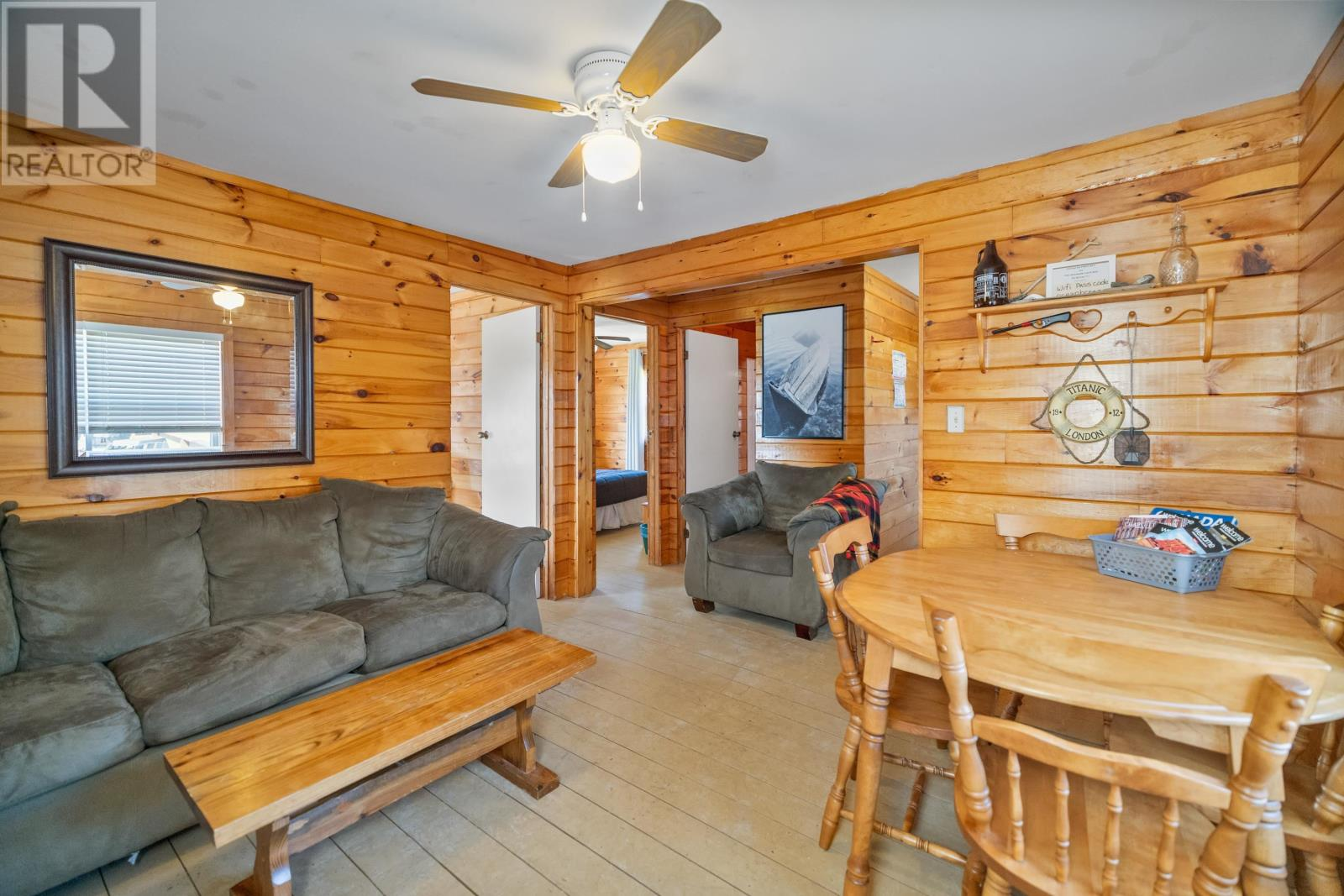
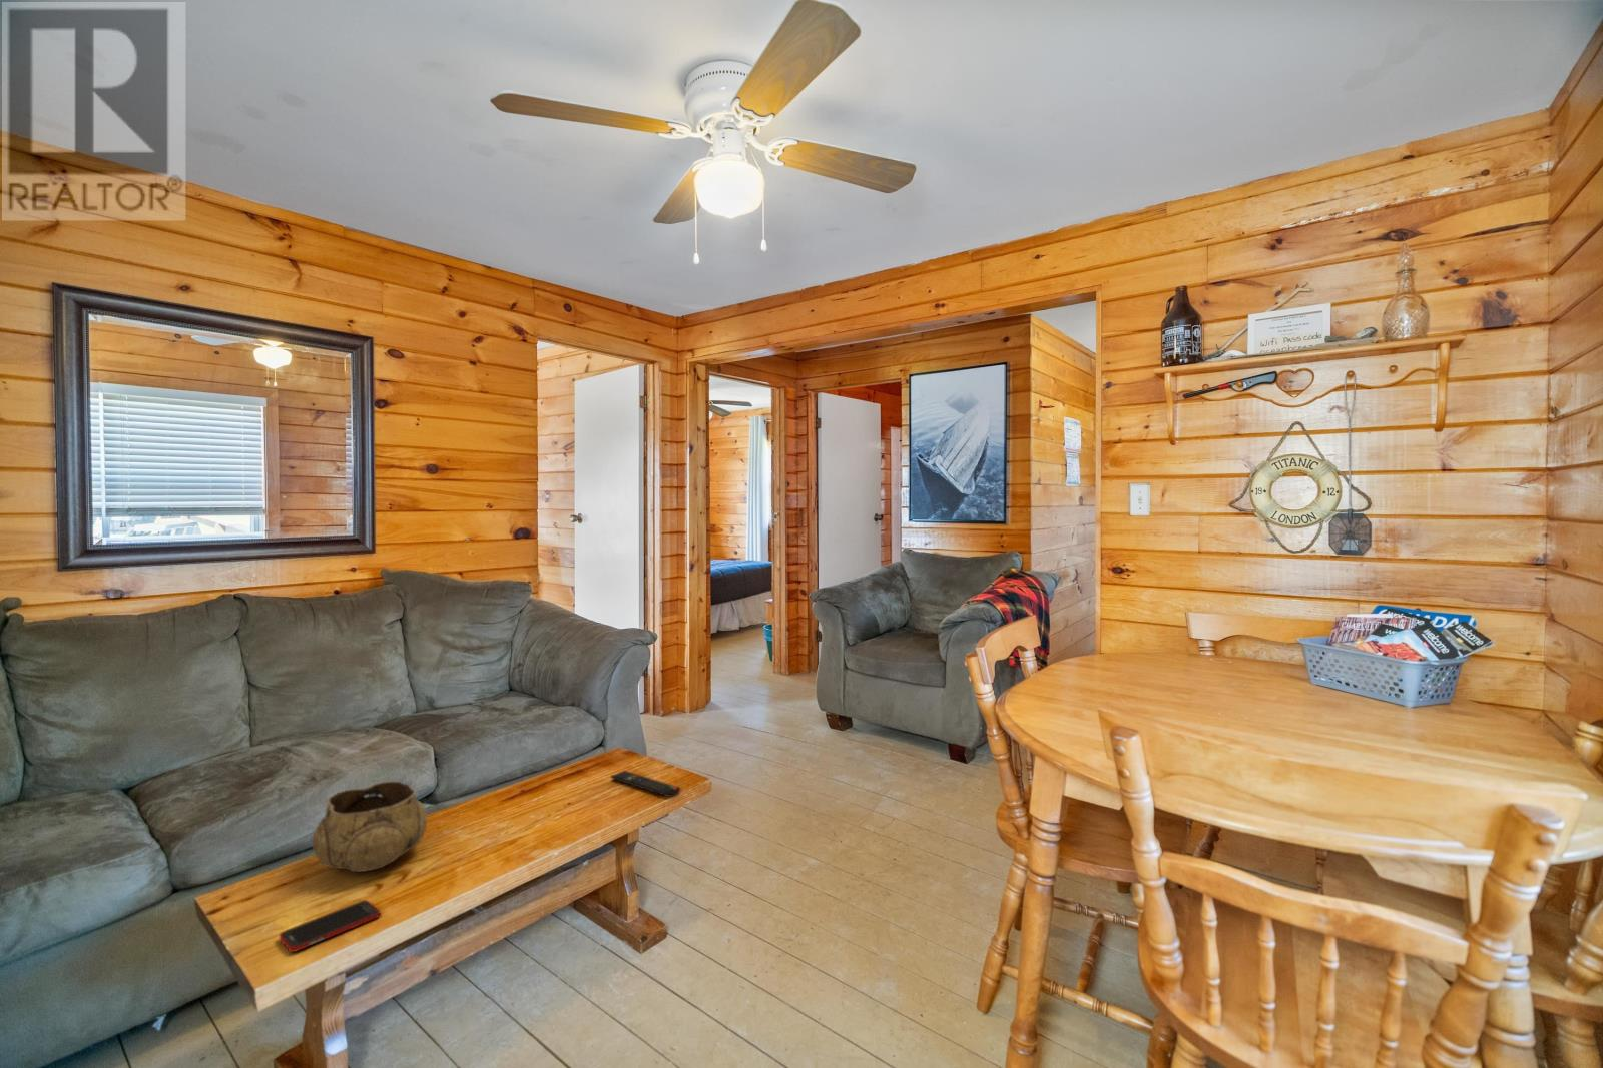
+ cell phone (330, 924)
+ remote control (645, 784)
+ decorative bowl (372, 828)
